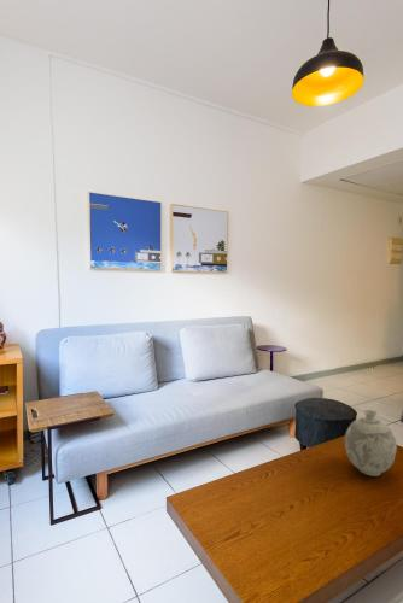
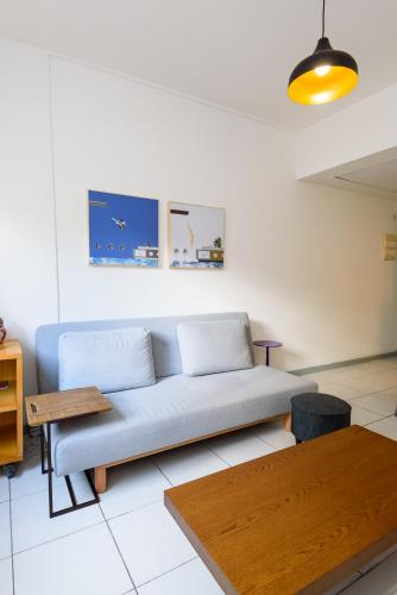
- decorative vase (369, 441)
